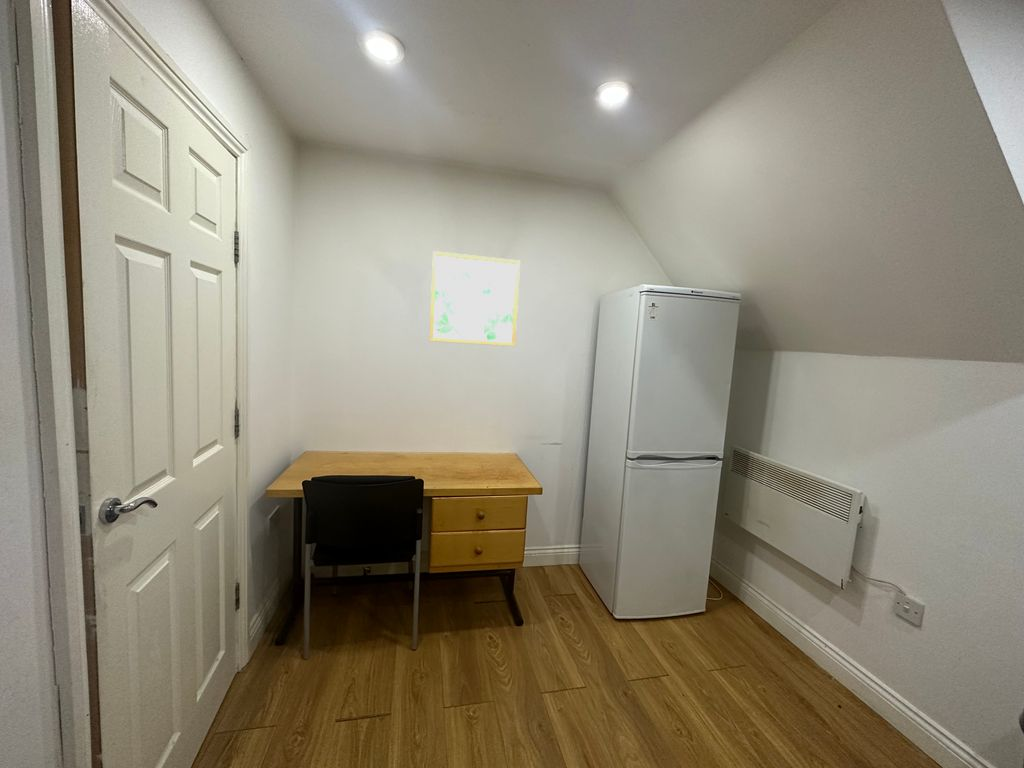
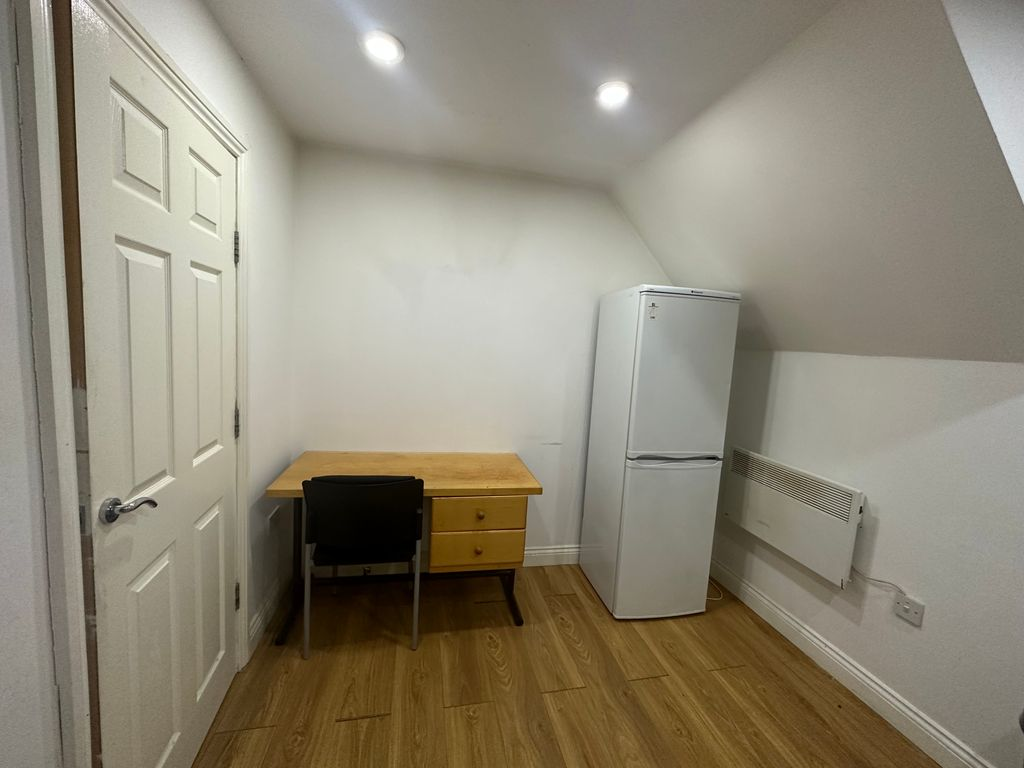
- wall art (475, 300)
